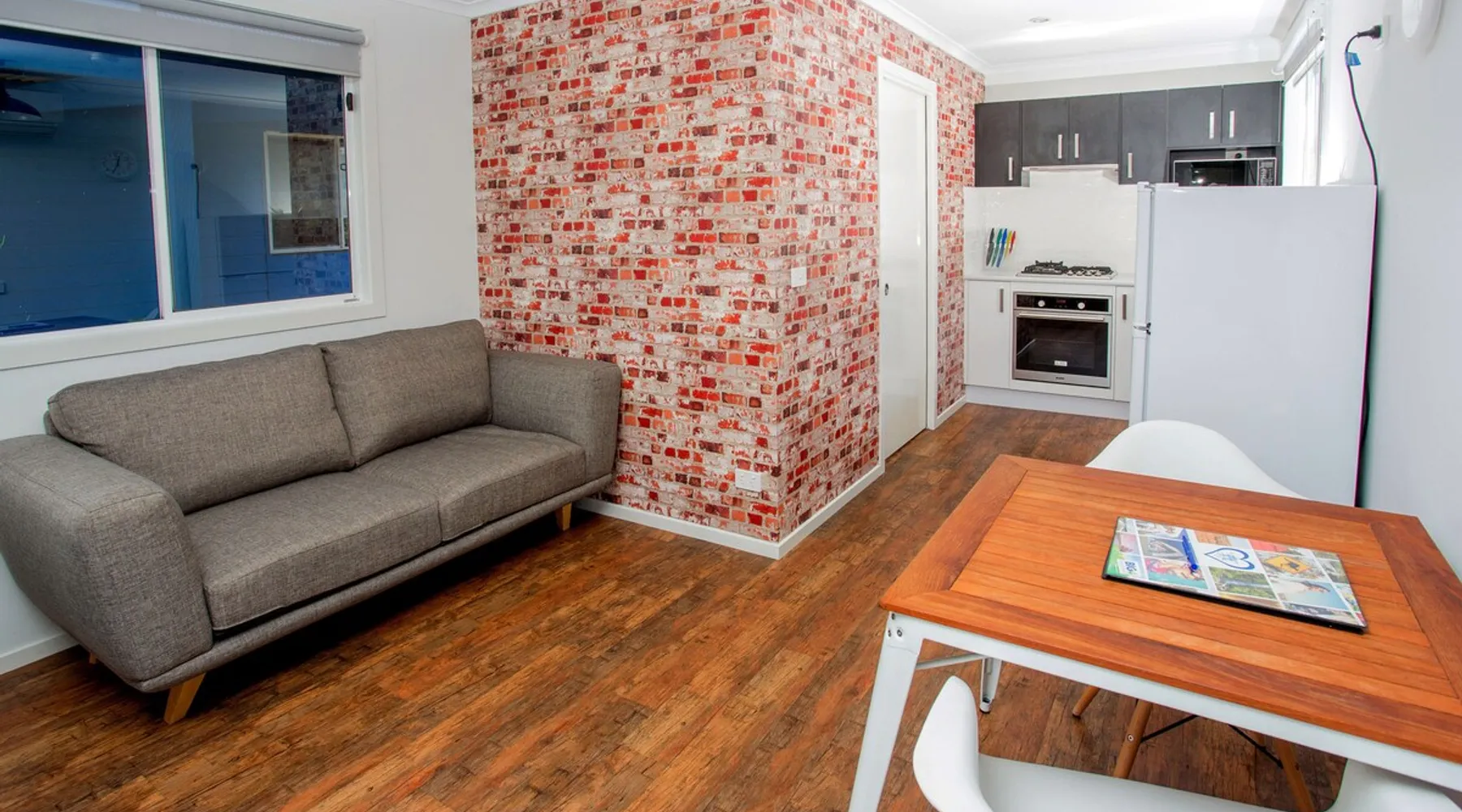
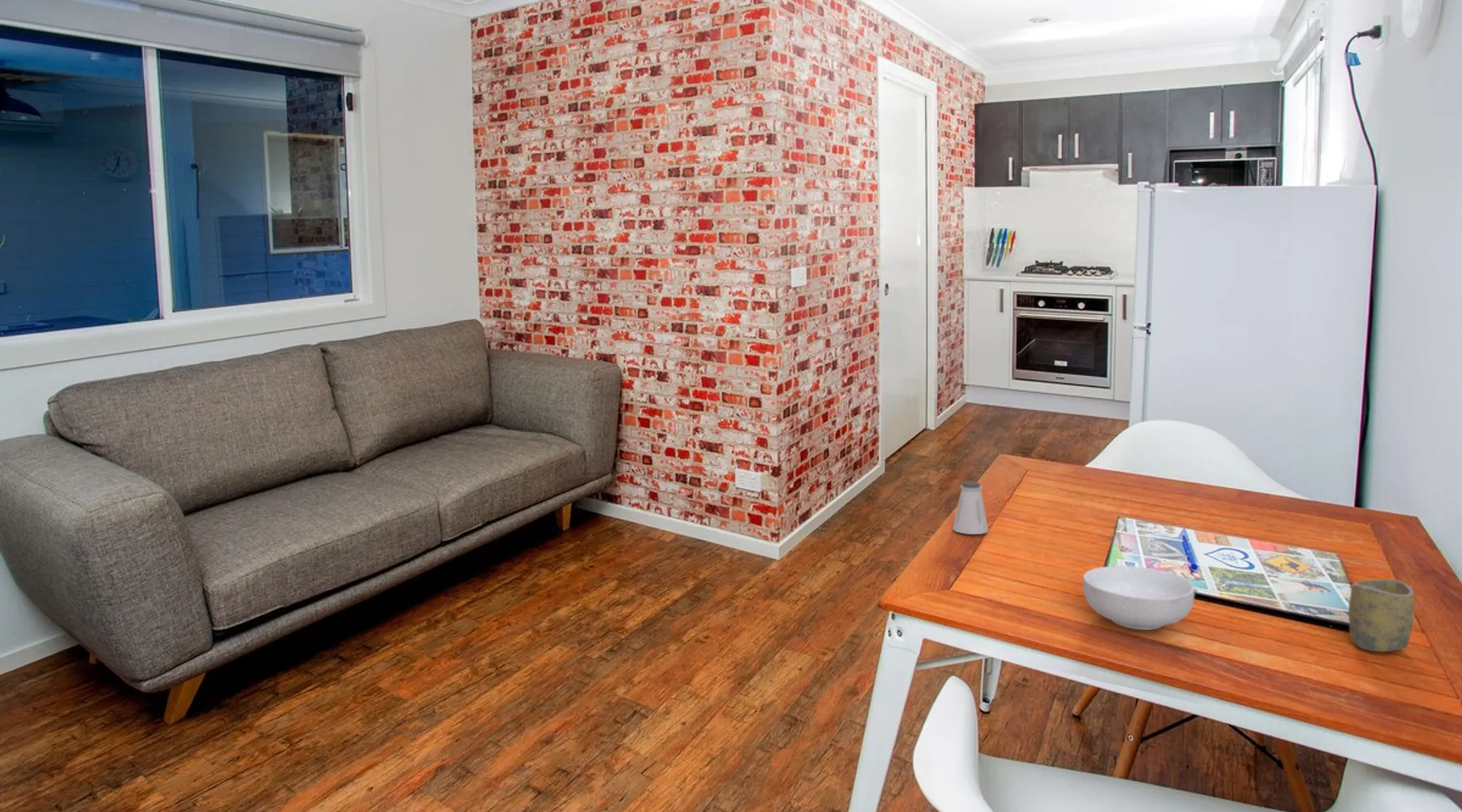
+ saltshaker (971, 506)
+ cereal bowl (1136, 601)
+ cup (1380, 615)
